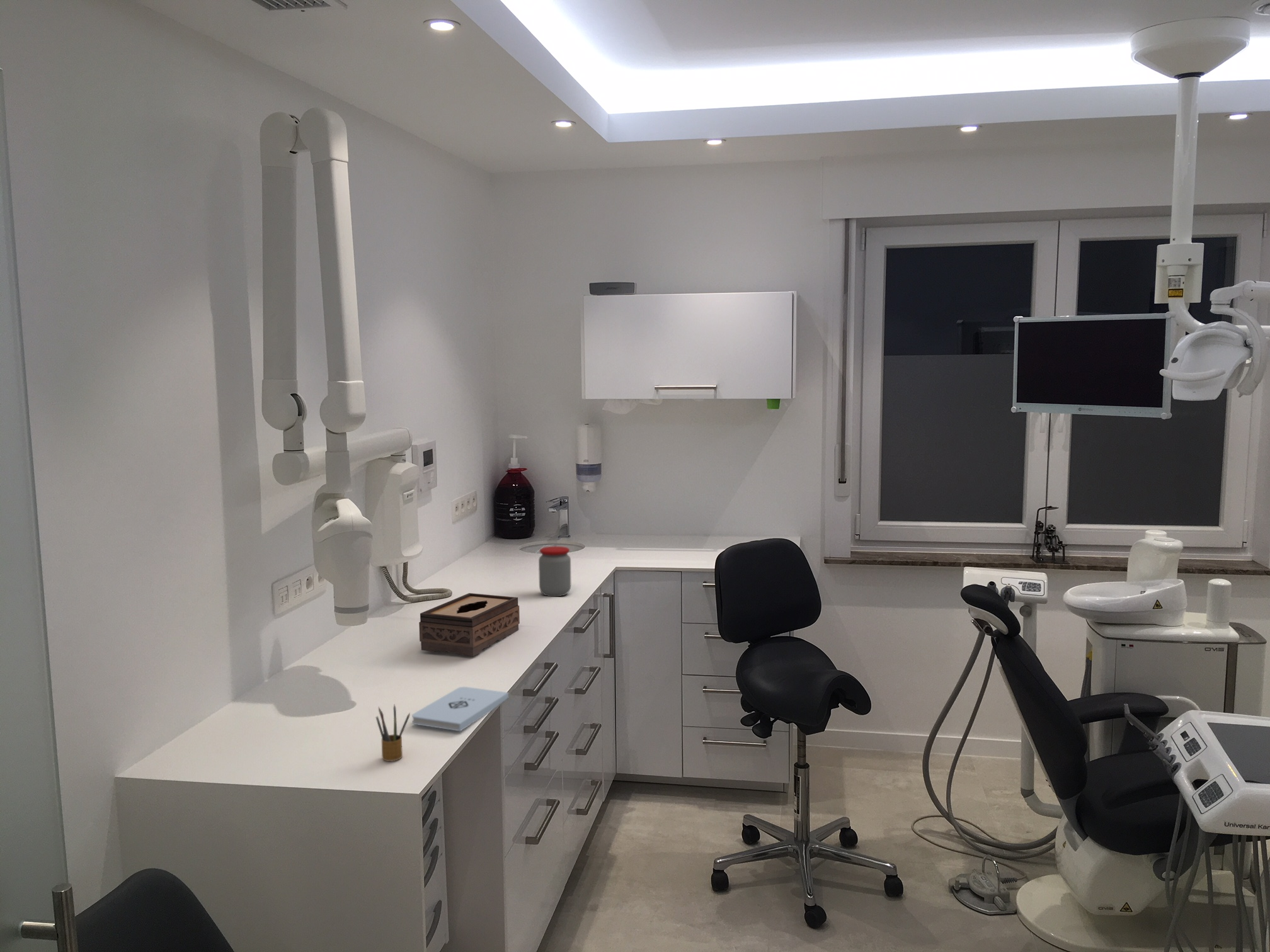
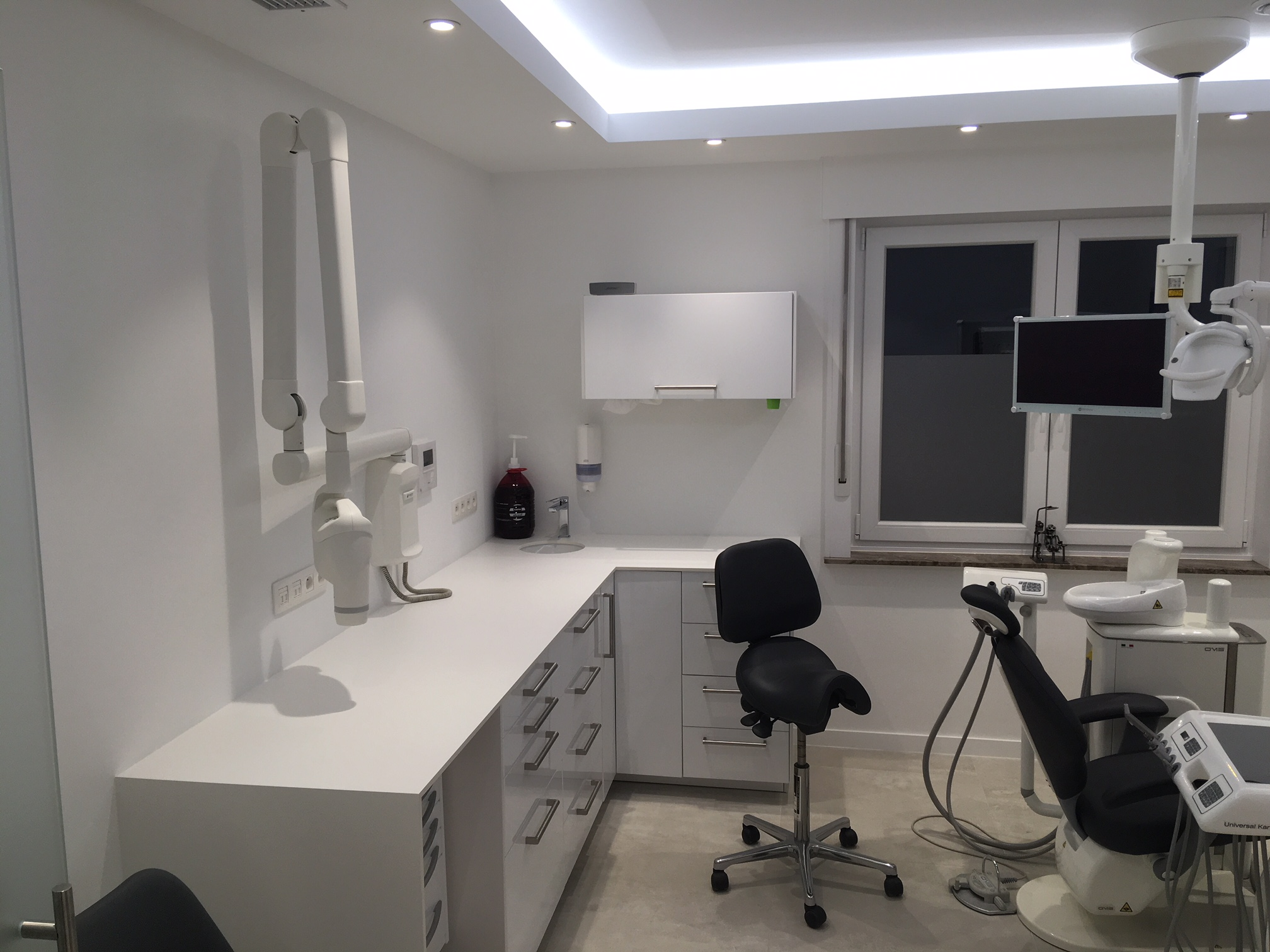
- jar (554, 571)
- notepad (461, 707)
- pencil box (394, 733)
- tissue box (471, 623)
